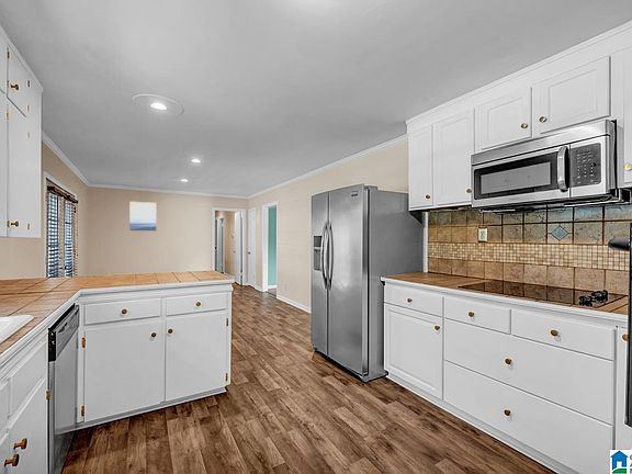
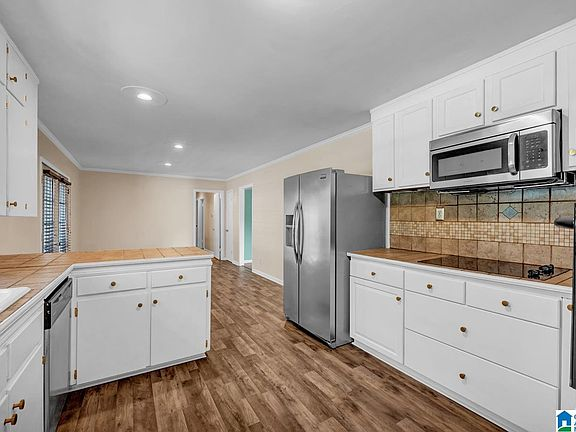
- wall art (143, 216)
